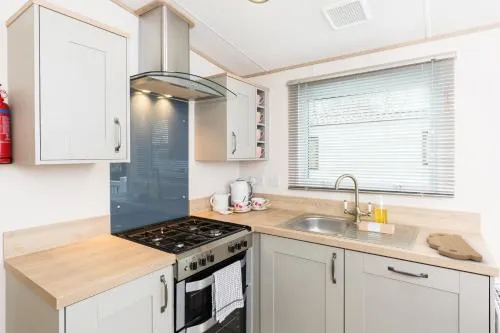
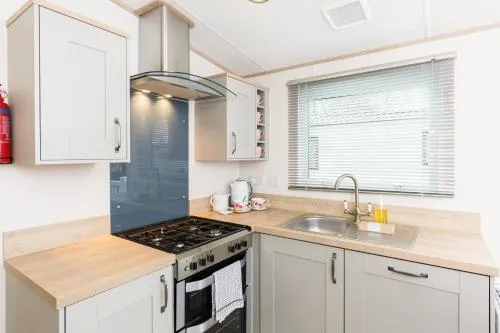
- cutting board (448, 244)
